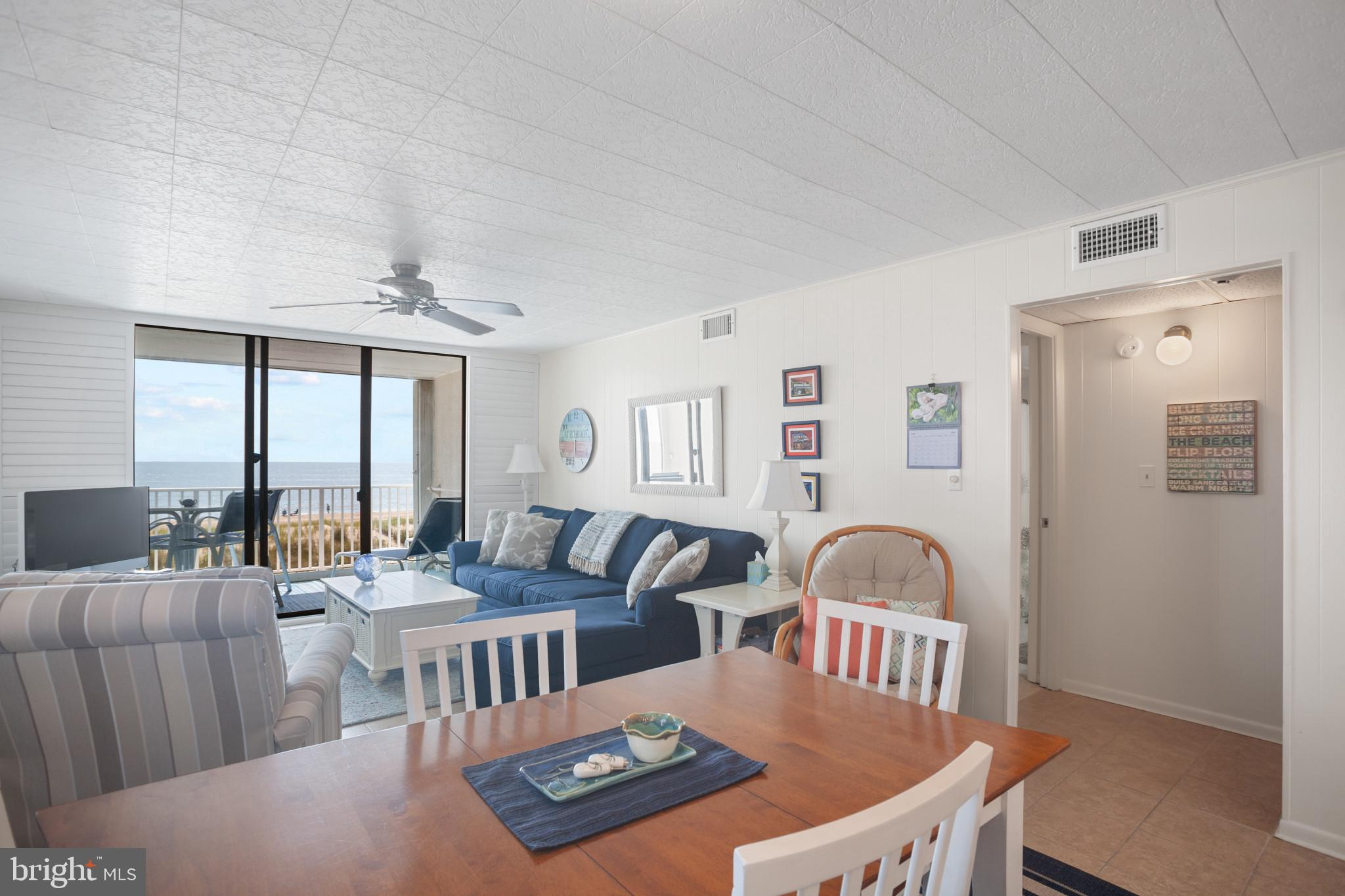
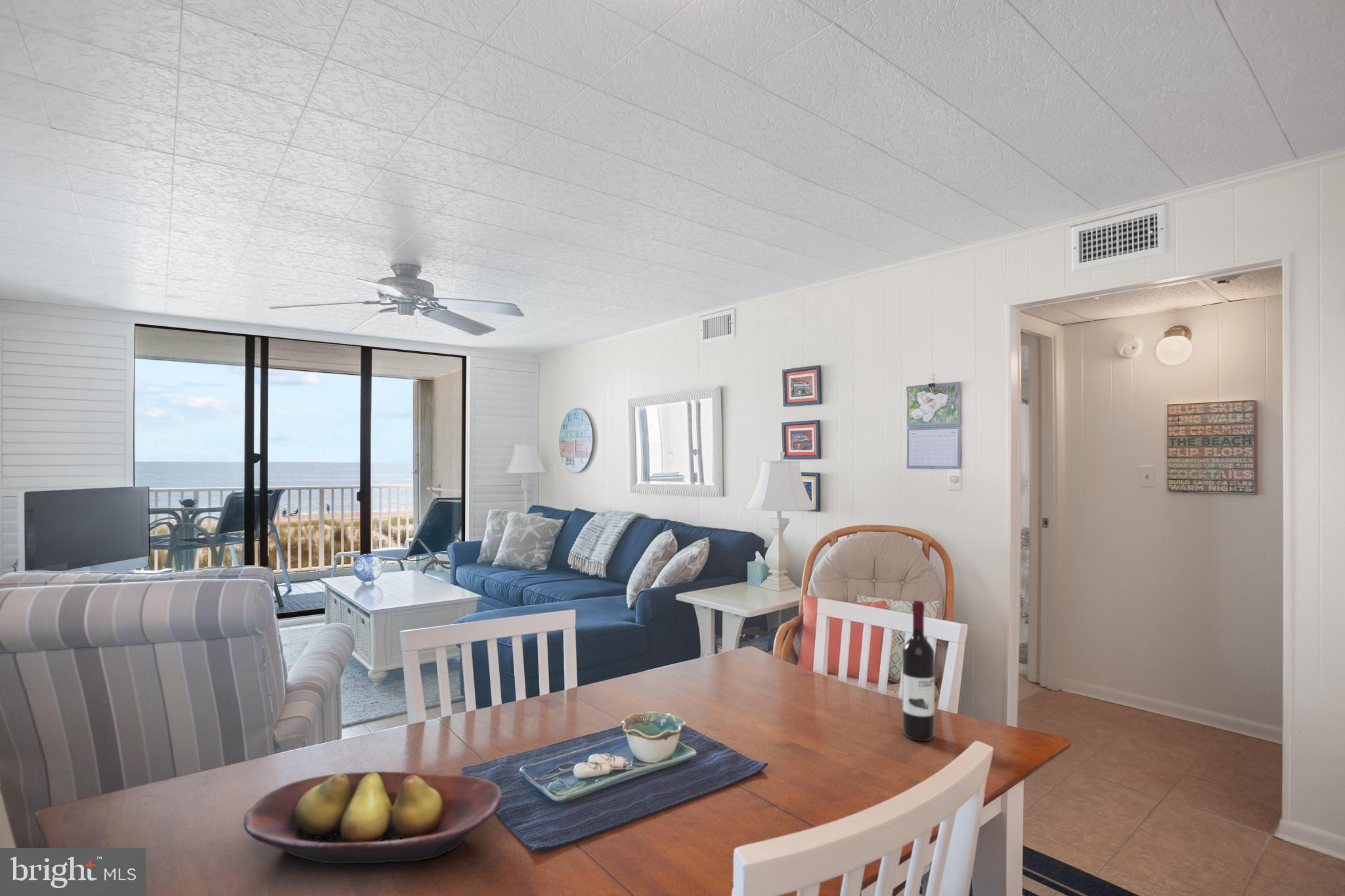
+ wine bottle (918, 668)
+ fruit bowl (377, 807)
